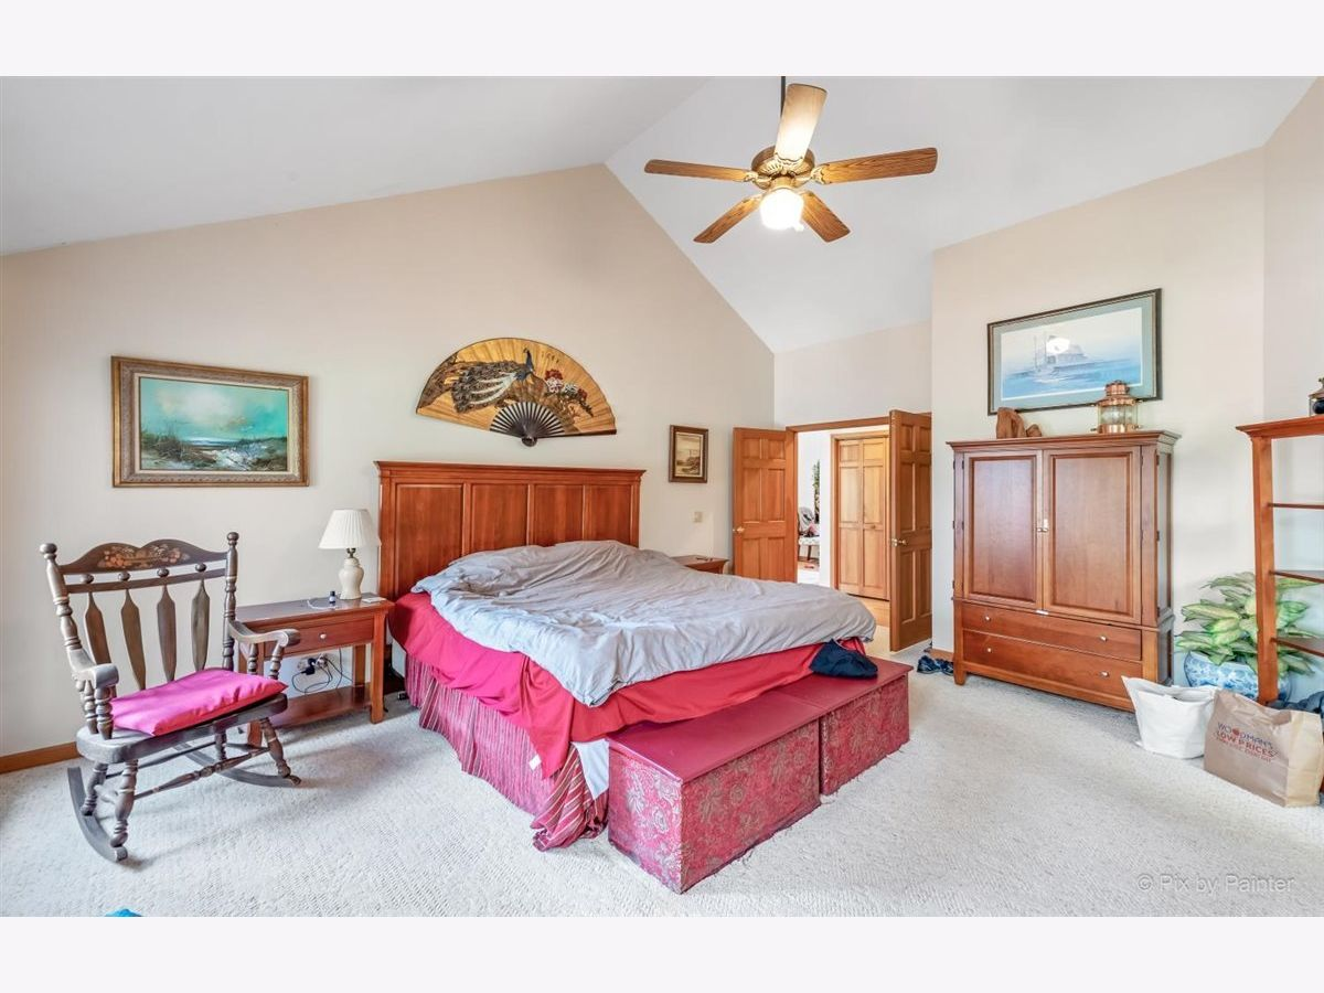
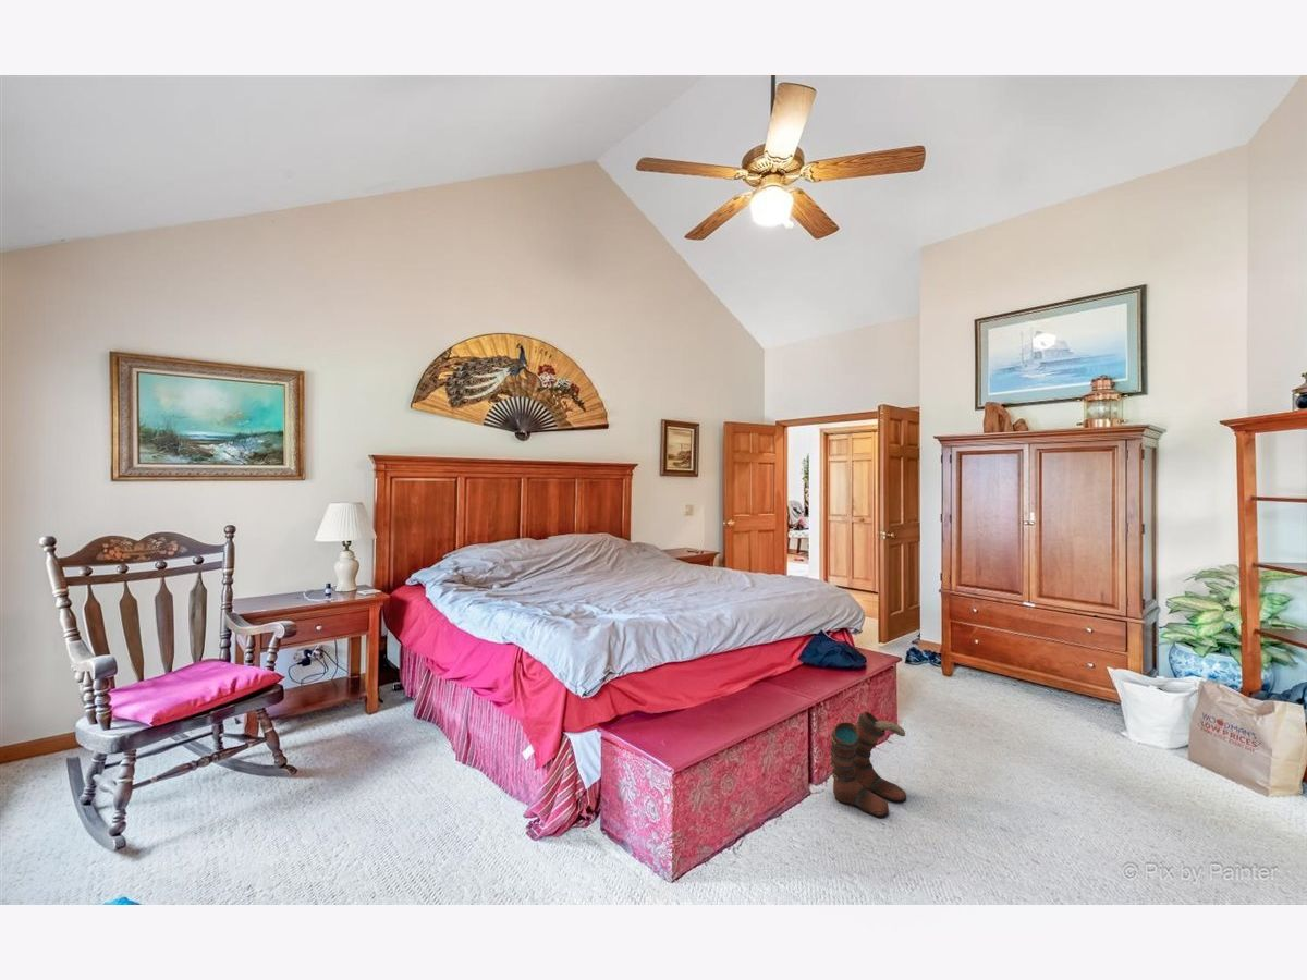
+ boots (869, 756)
